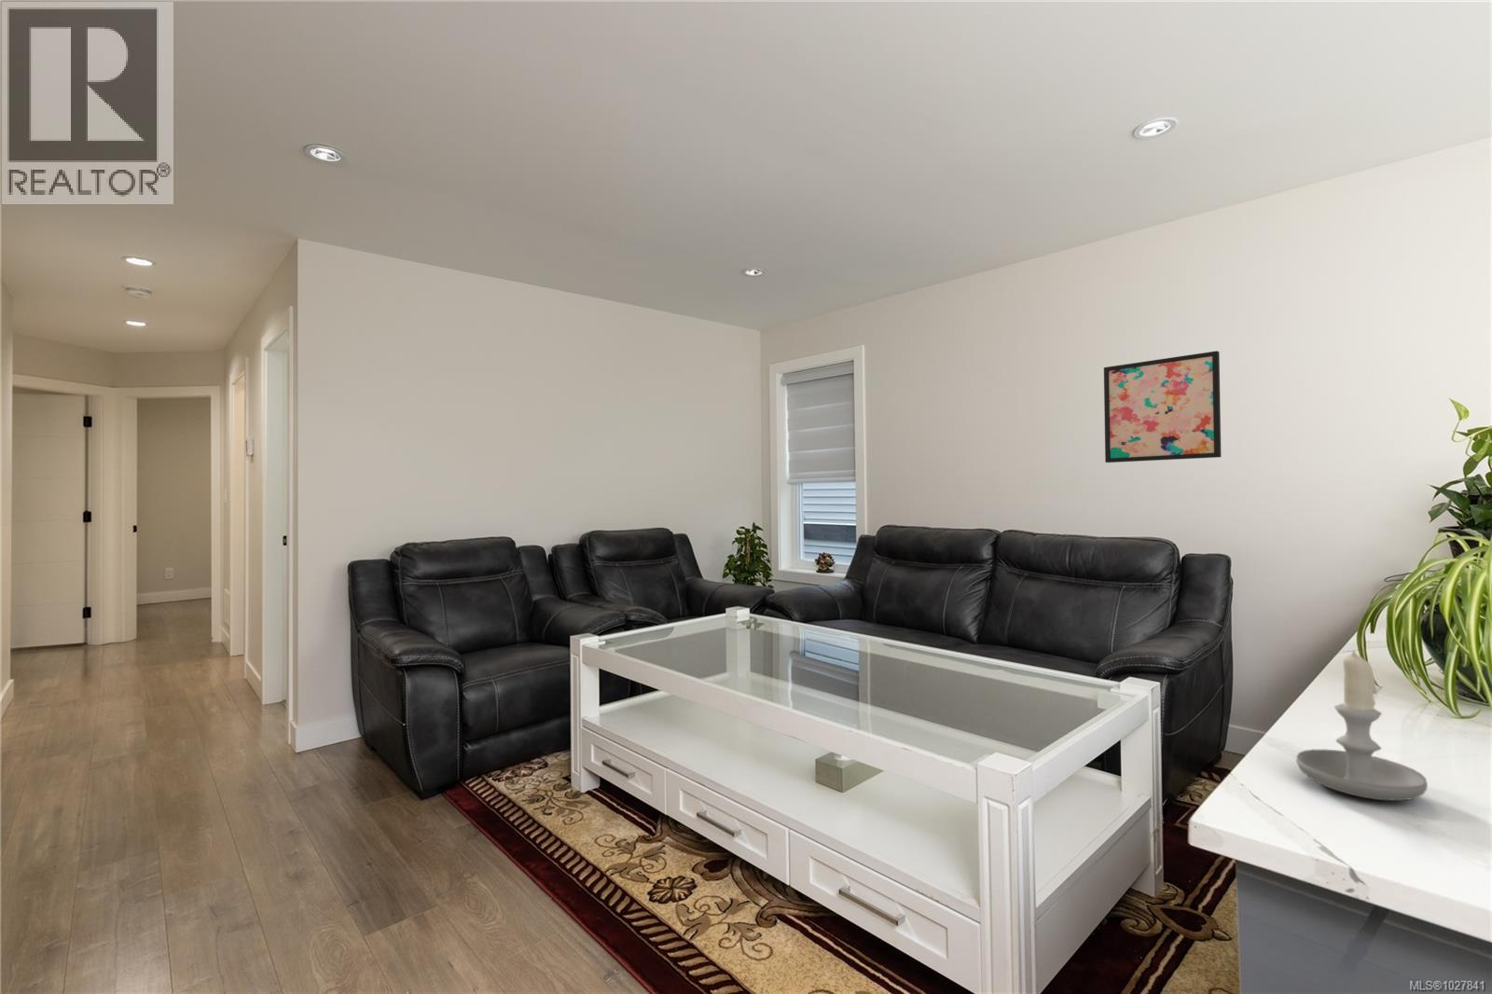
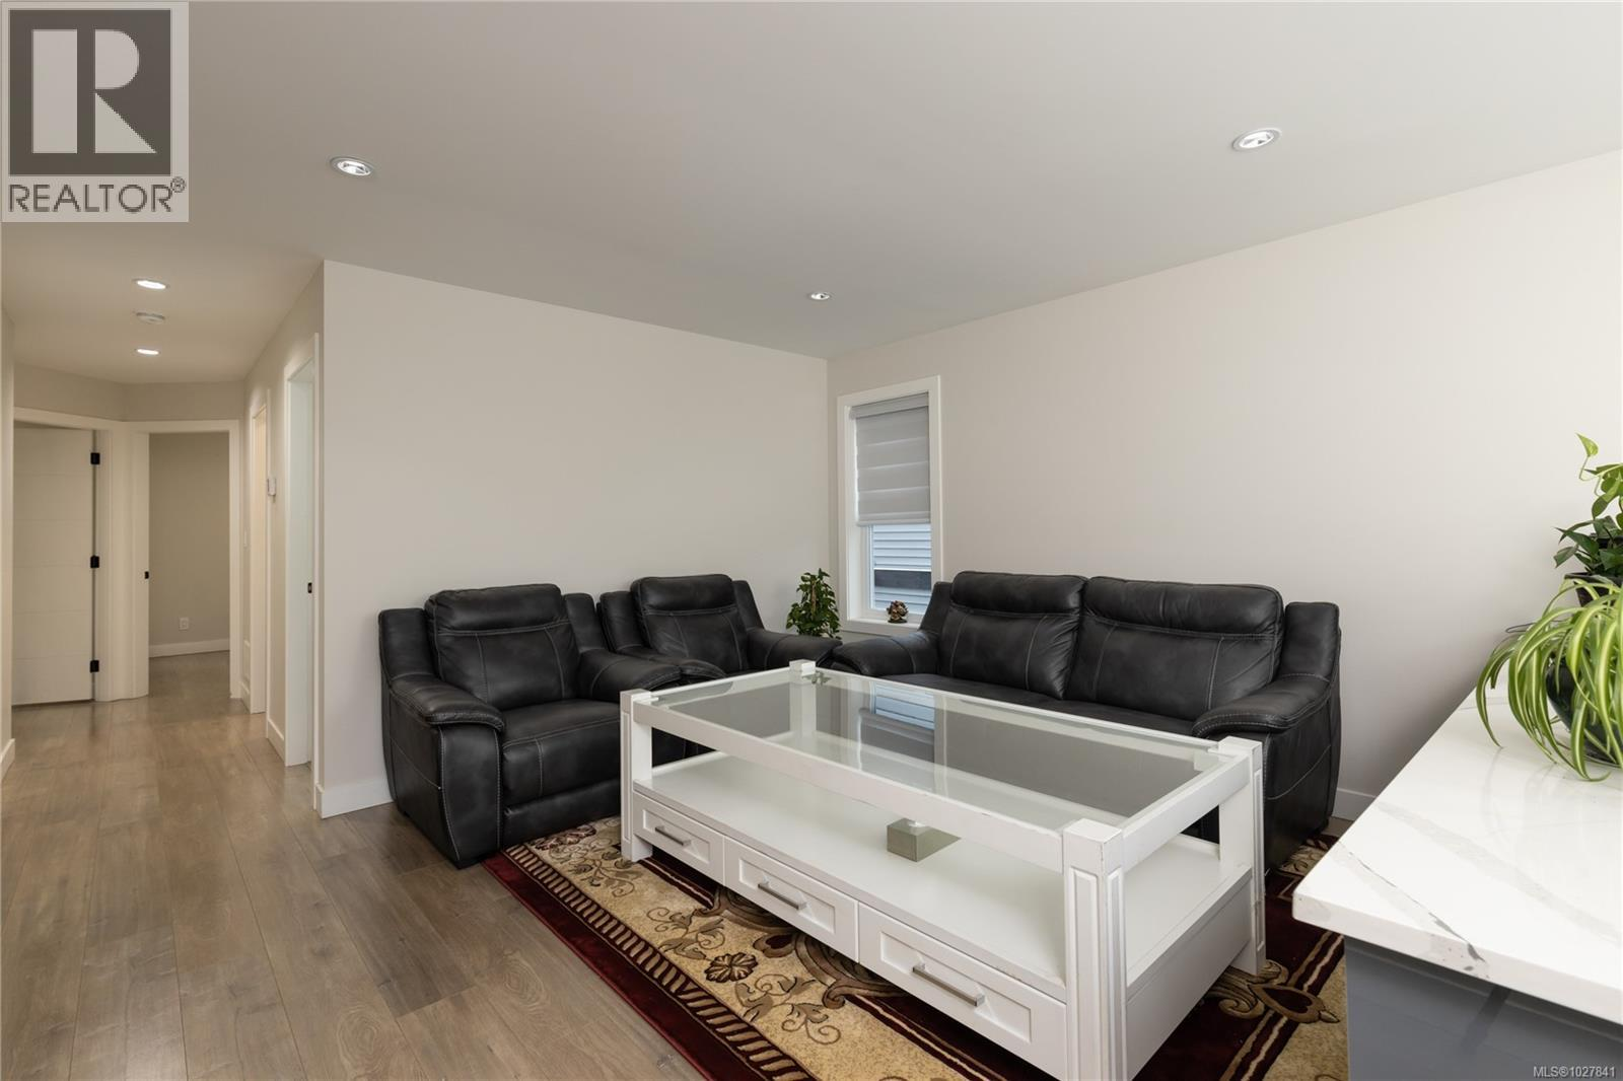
- candle (1358, 719)
- wall art (1159, 409)
